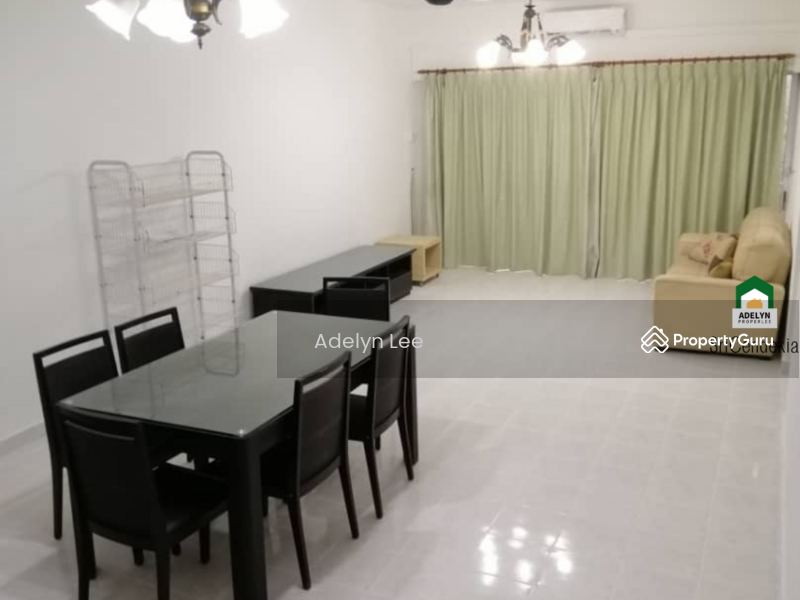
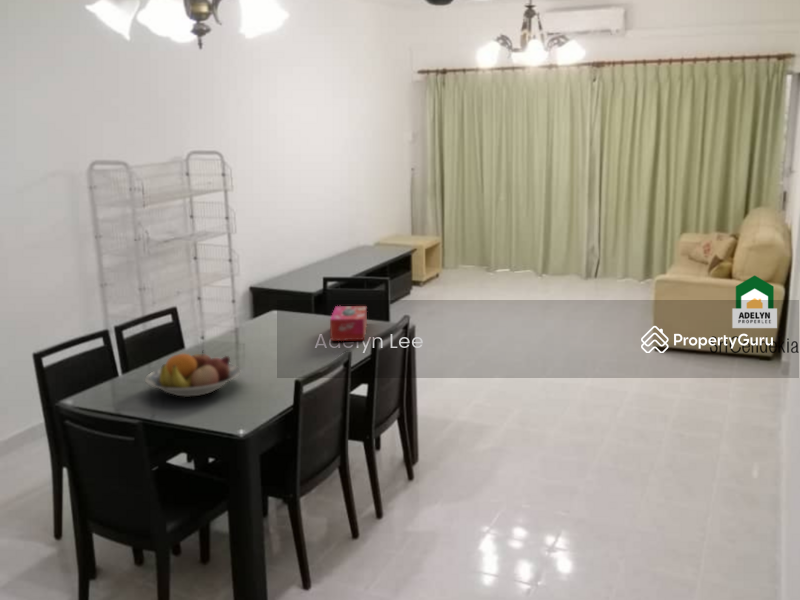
+ tissue box (349, 322)
+ fruit bowl (193, 370)
